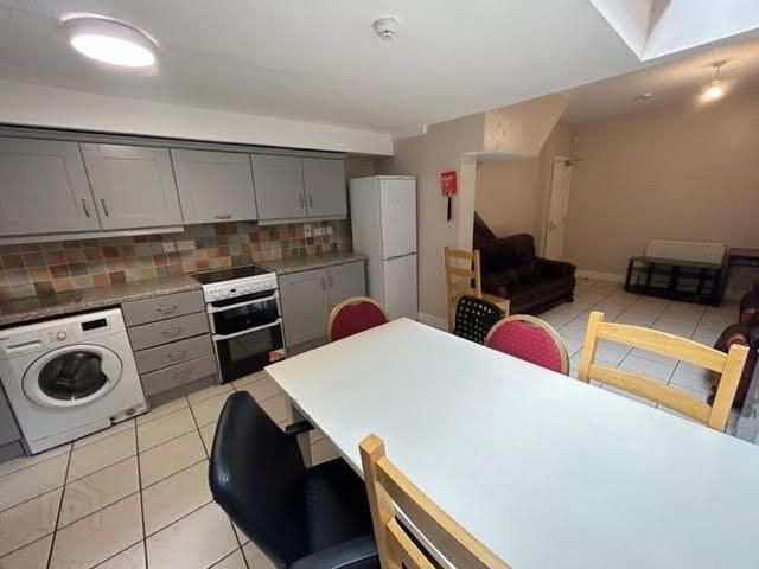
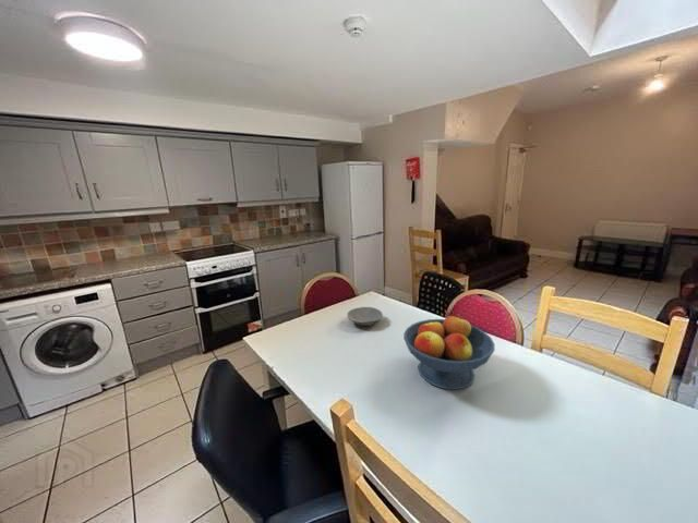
+ bowl (364, 317)
+ fruit bowl (446, 349)
